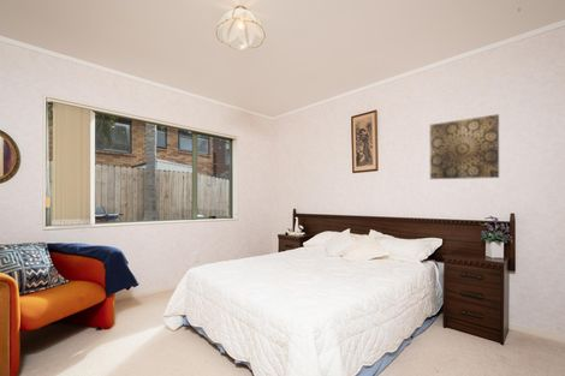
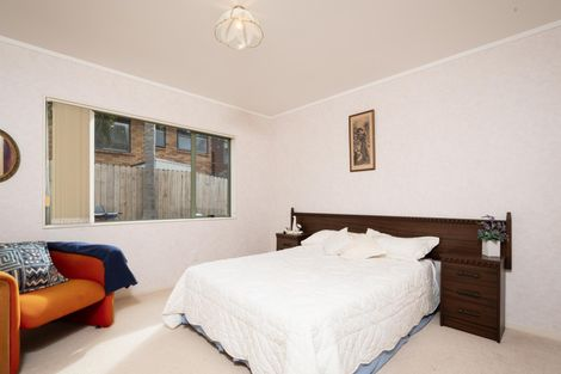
- wall art (462, 149)
